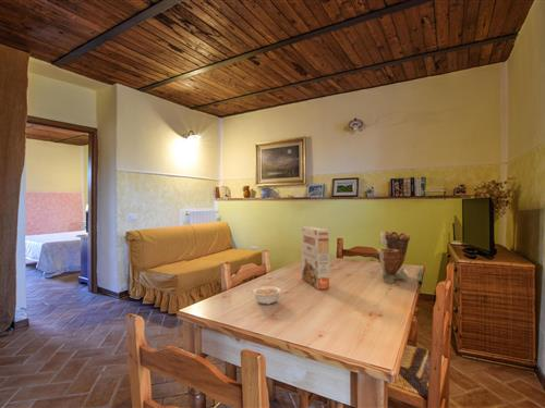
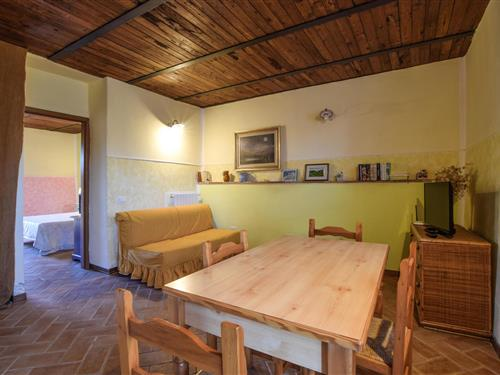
- cereal box (314, 256)
- legume (266, 295)
- clay pot (399, 255)
